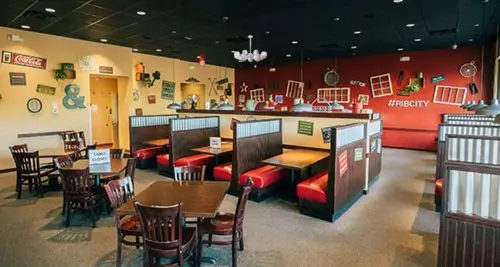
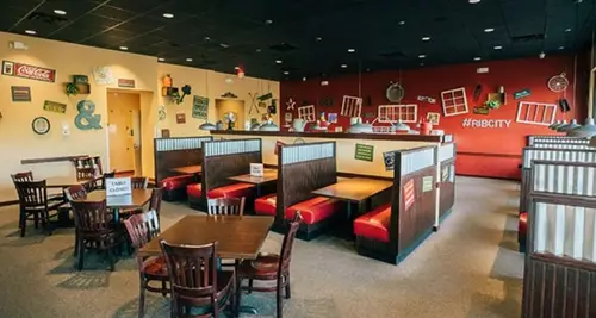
- chandelier (250, 48)
